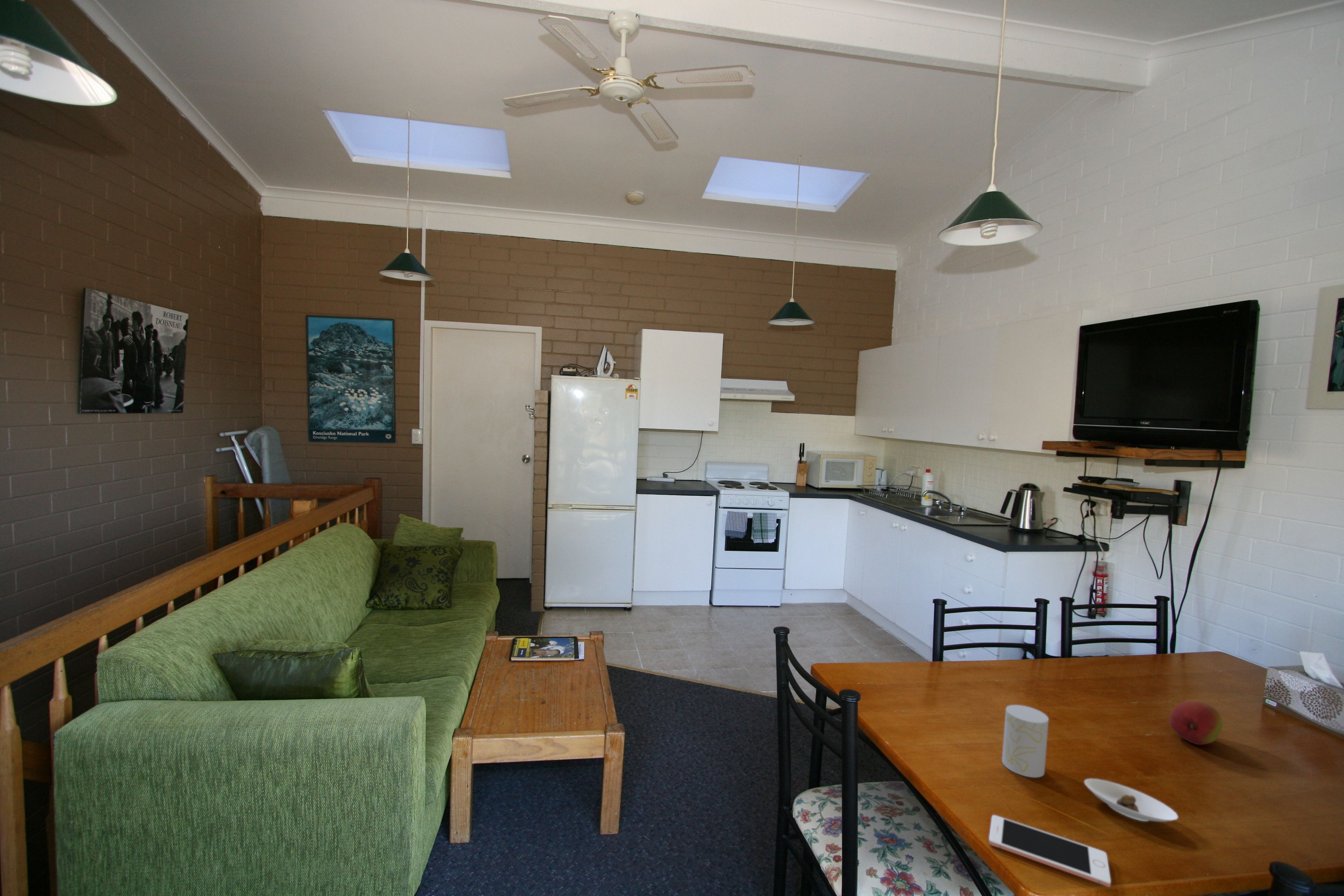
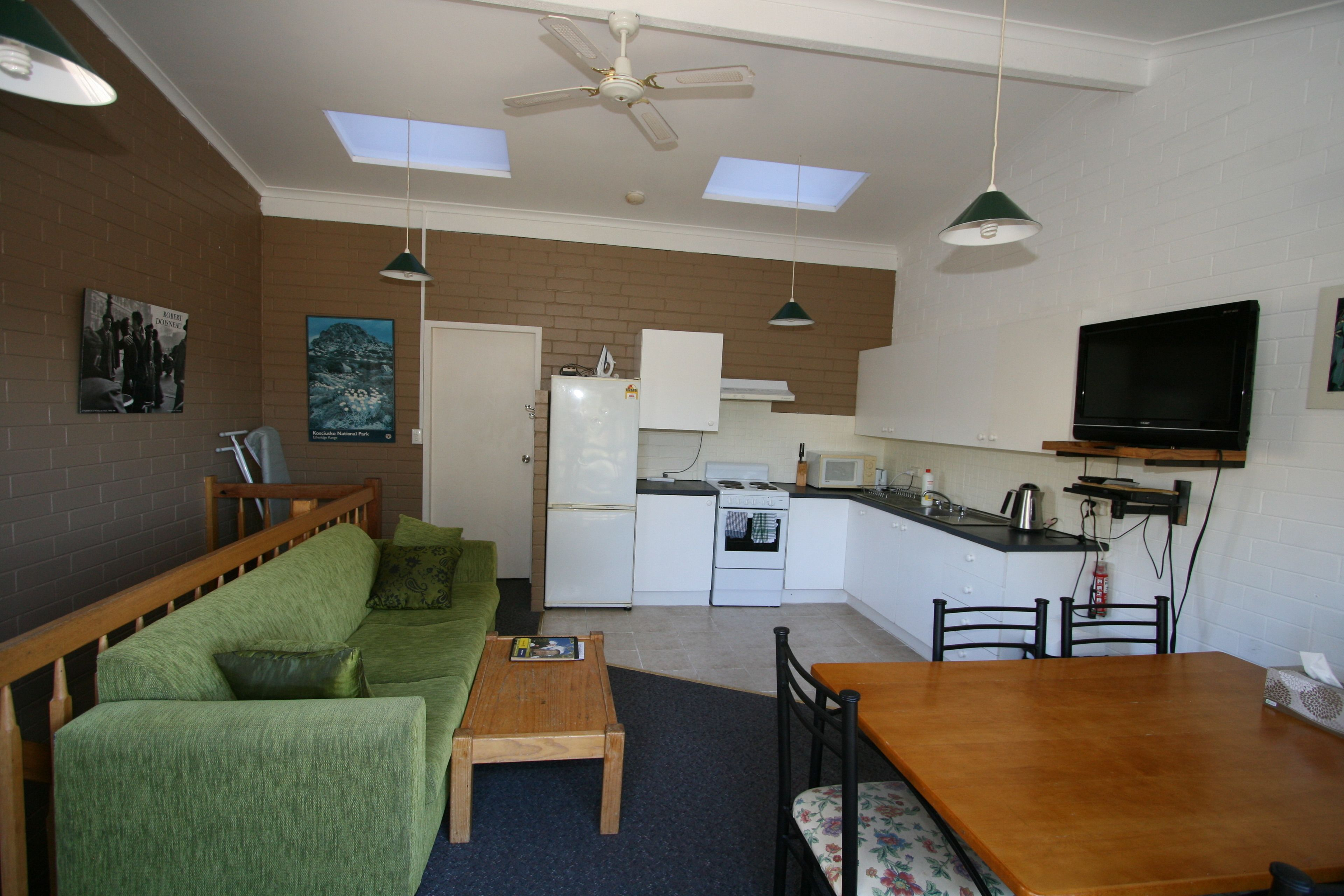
- cup (1025, 740)
- fruit (1196, 721)
- cell phone (1047, 848)
- saucer (1128, 803)
